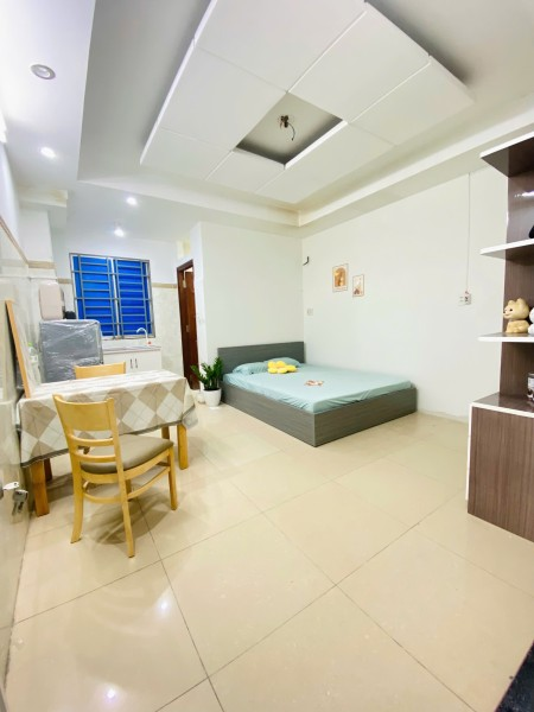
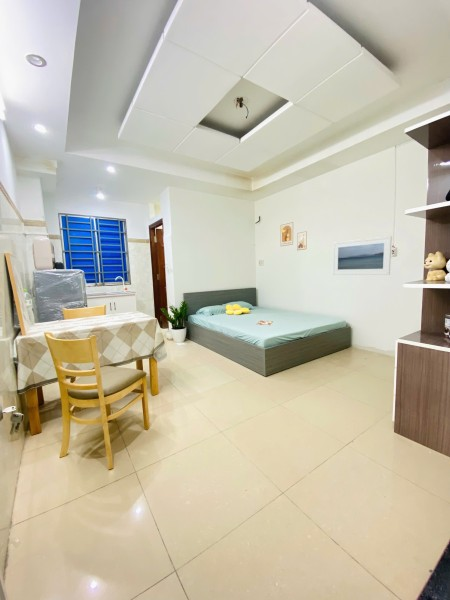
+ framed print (359, 257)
